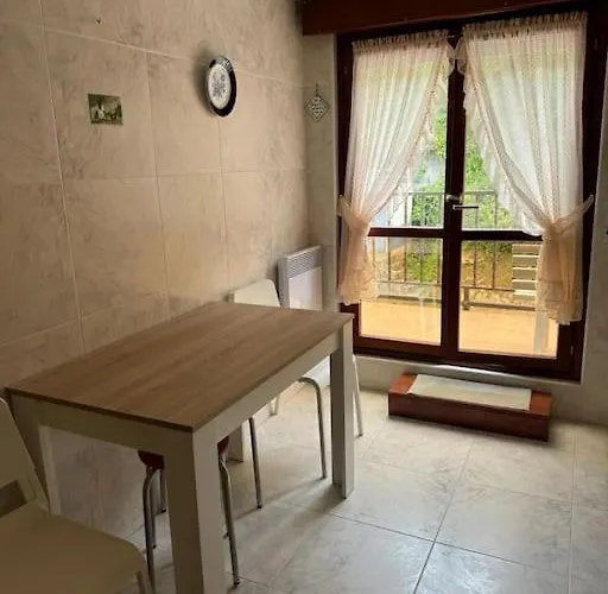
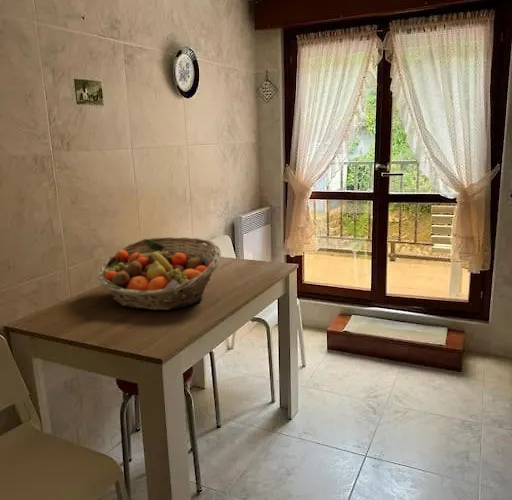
+ fruit basket (160, 271)
